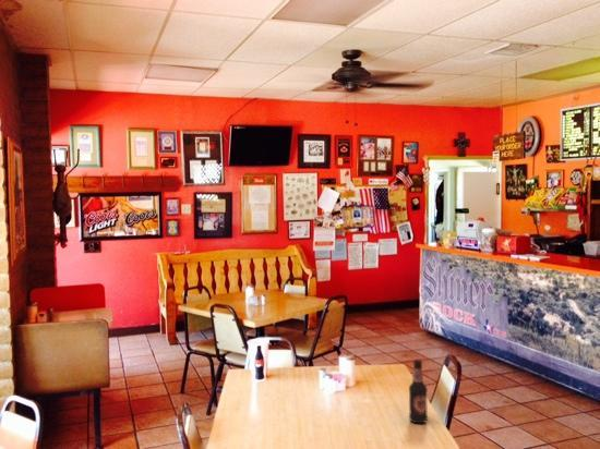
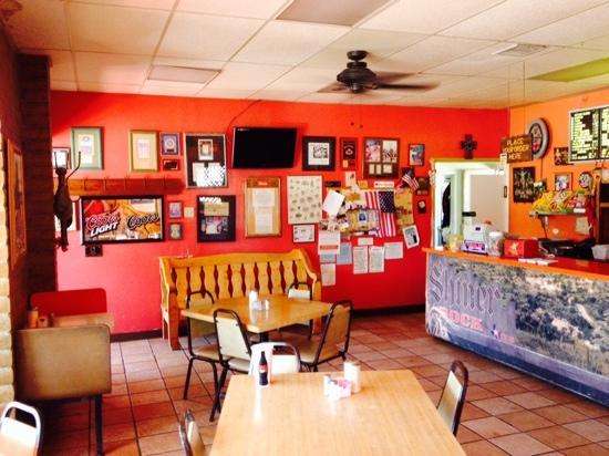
- bottle (418, 390)
